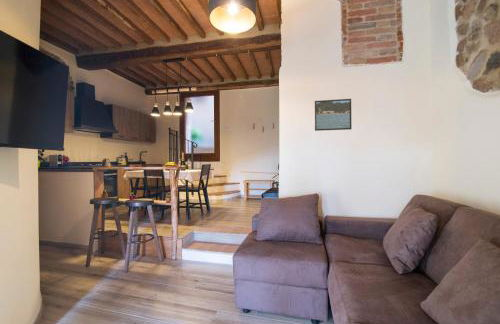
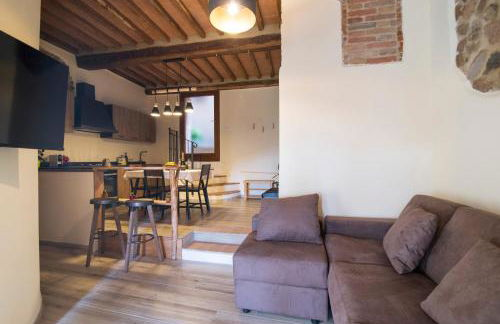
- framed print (332, 115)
